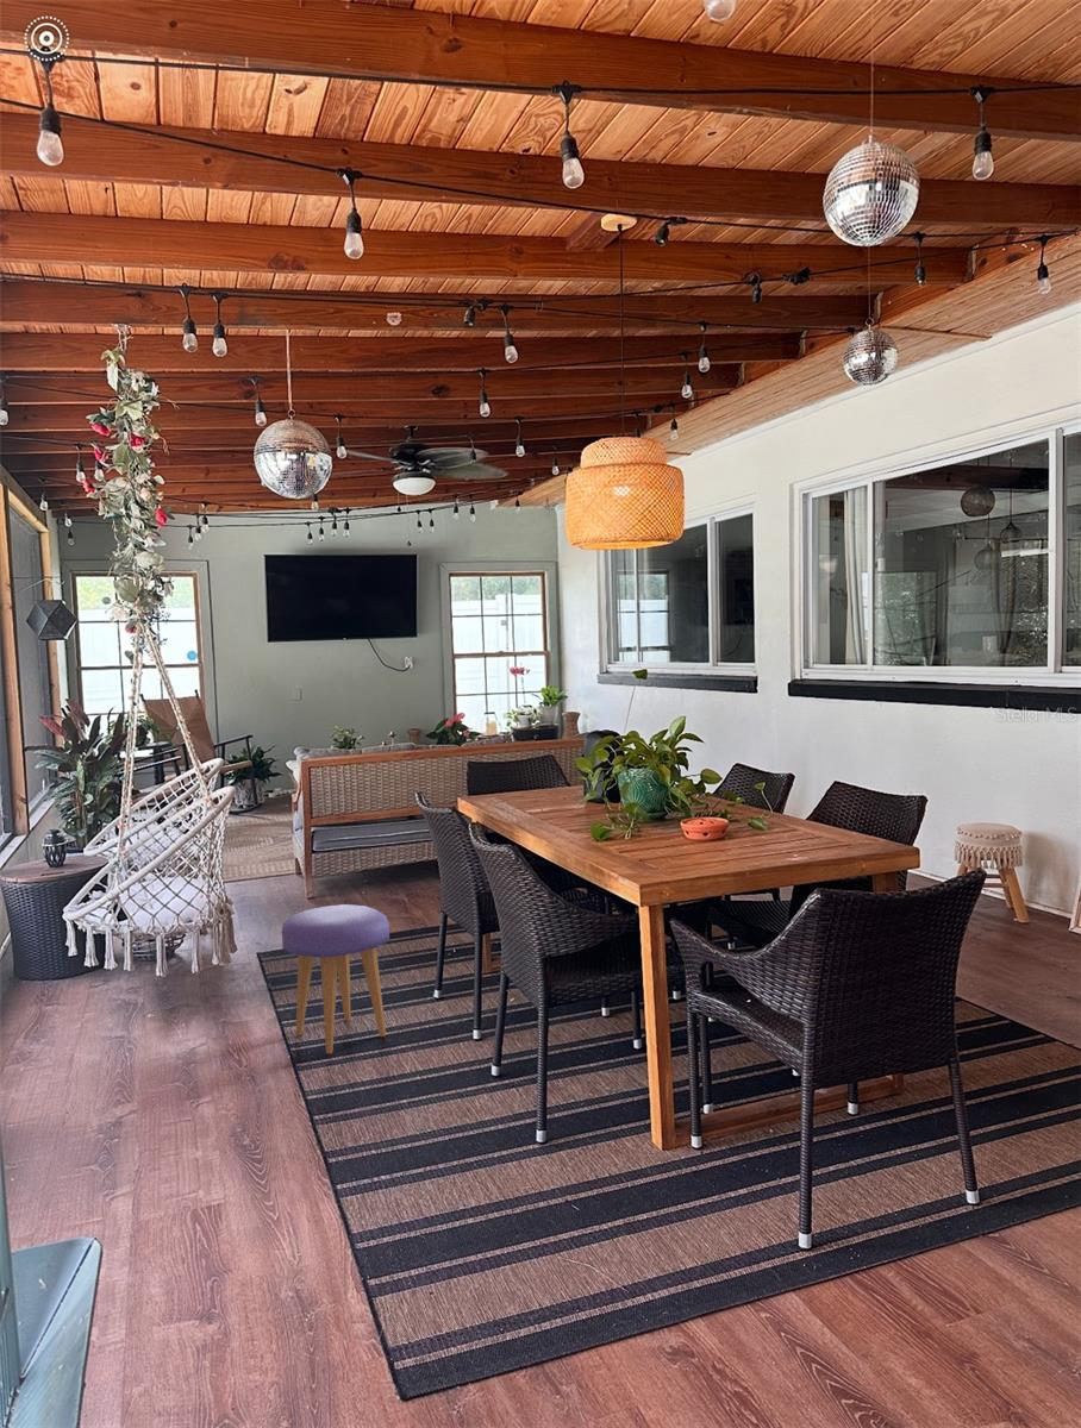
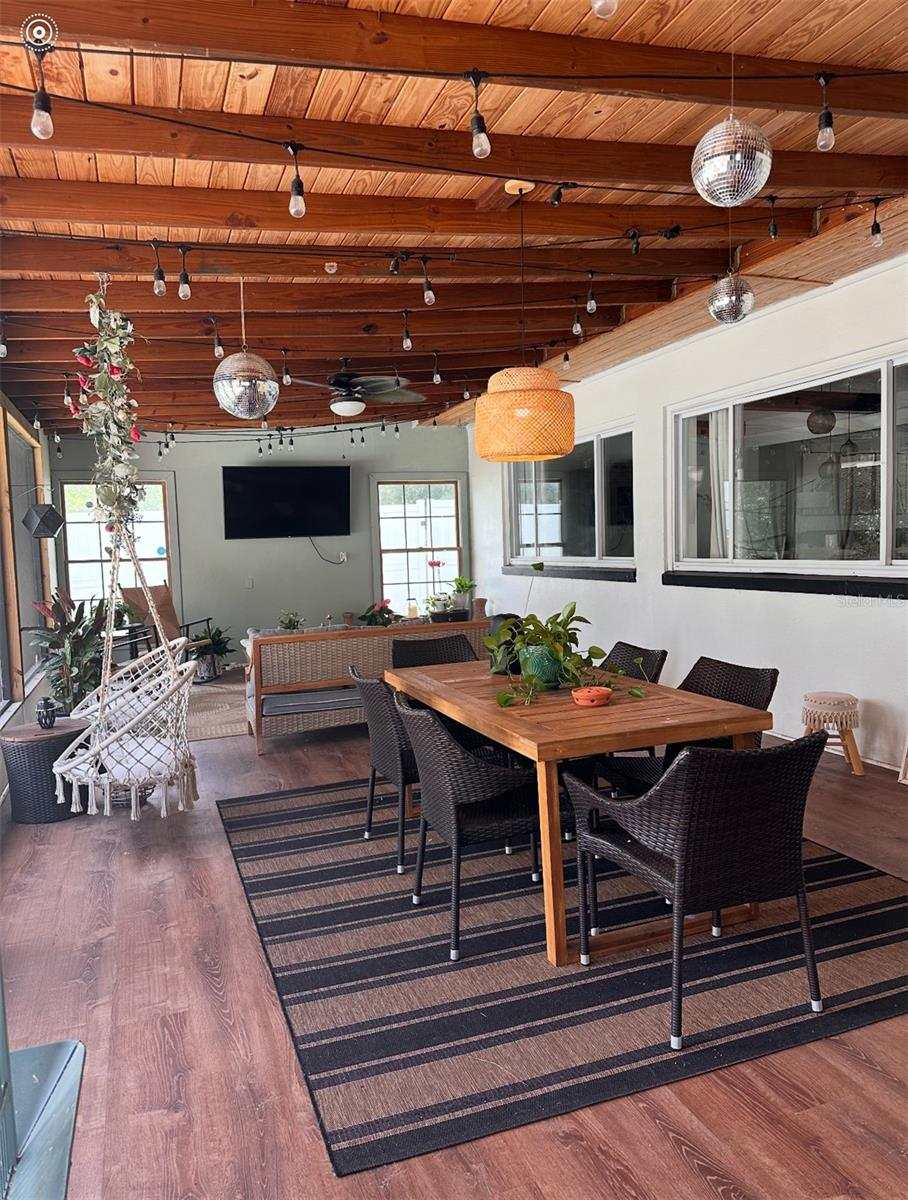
- stool (336, 975)
